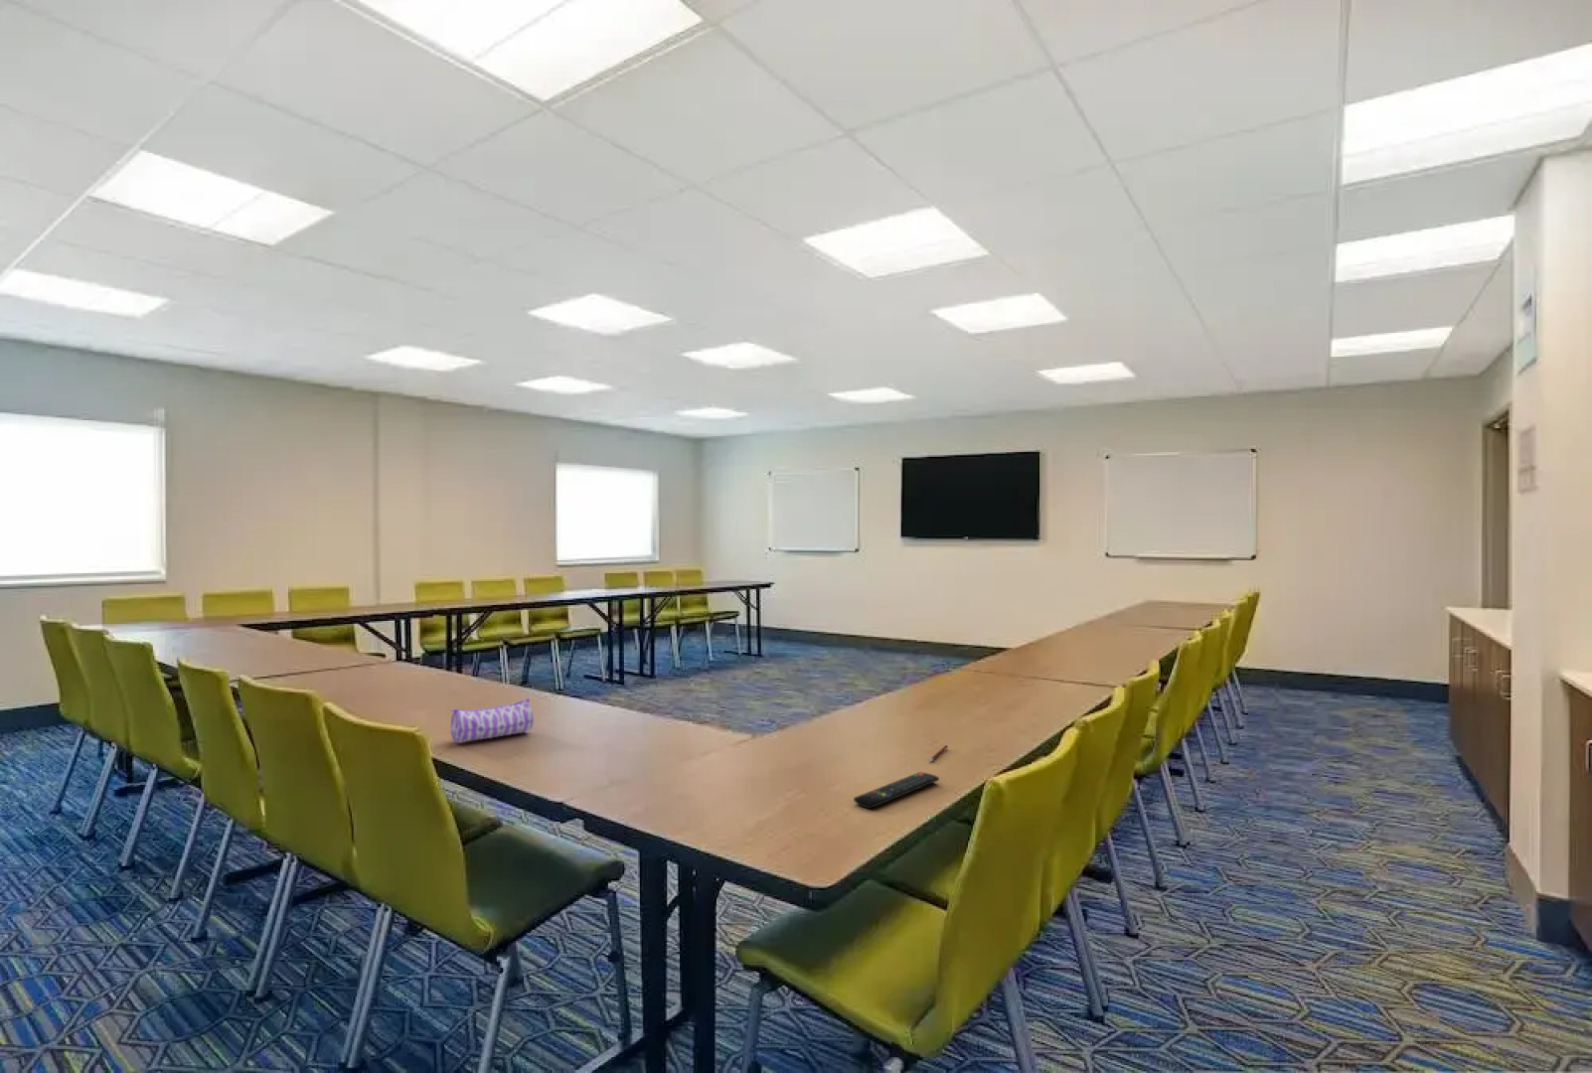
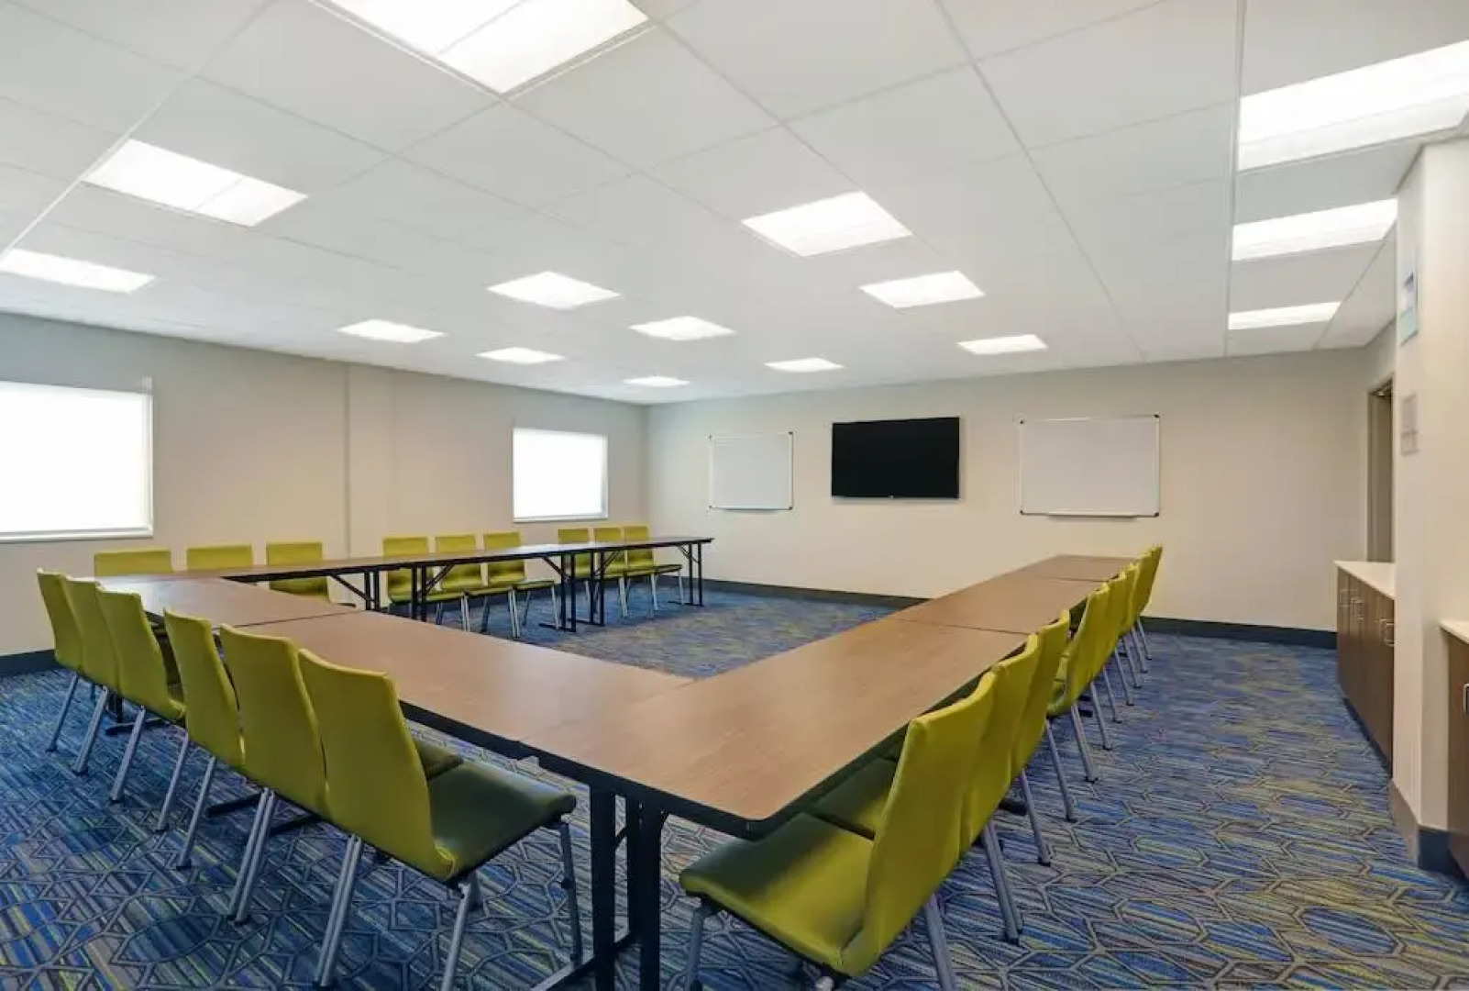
- pencil case (492, 720)
- pen (938, 753)
- remote control (898, 790)
